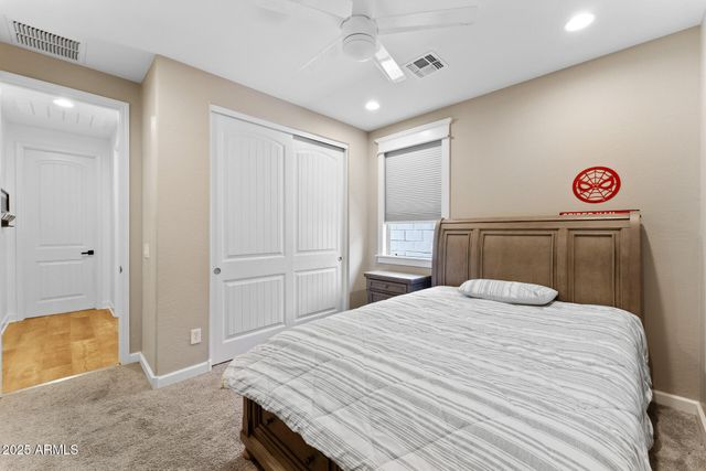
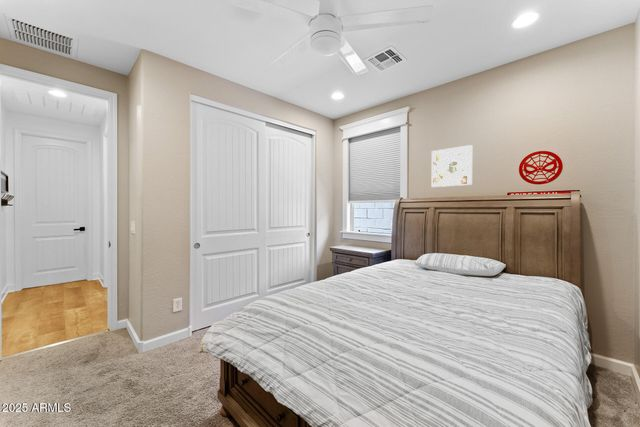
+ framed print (451, 167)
